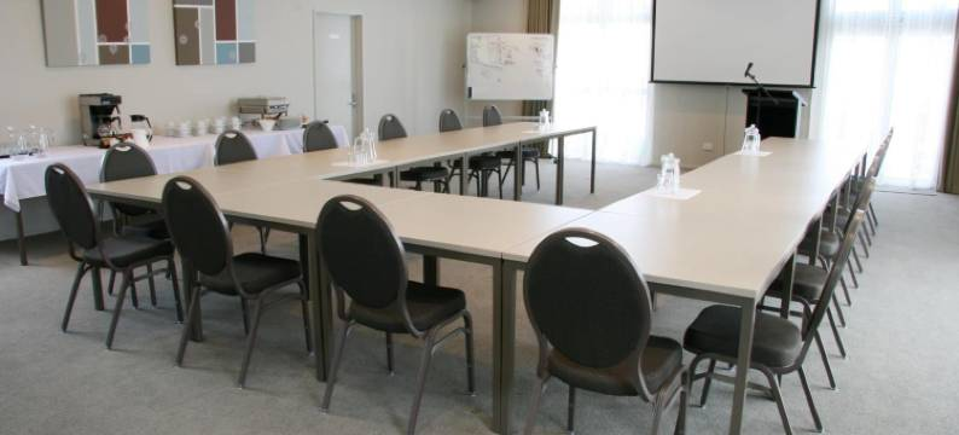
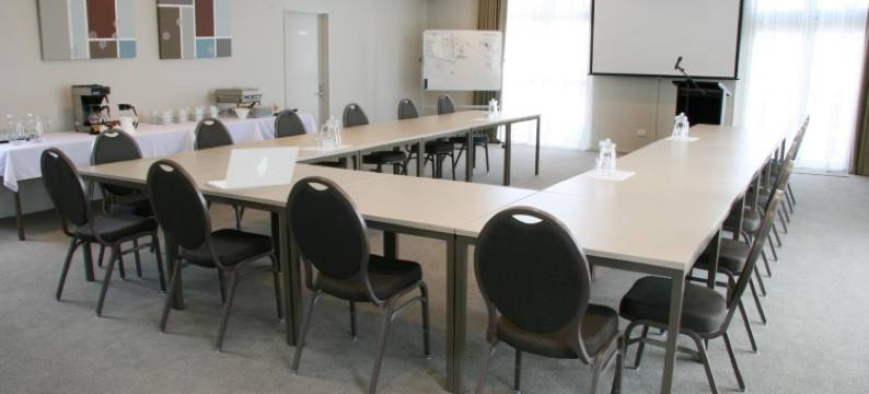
+ laptop (253, 164)
